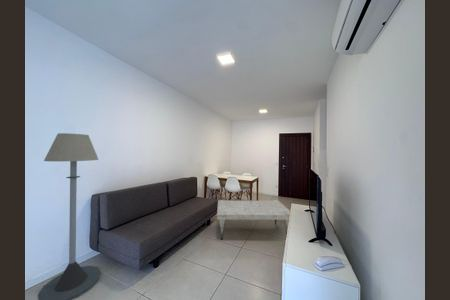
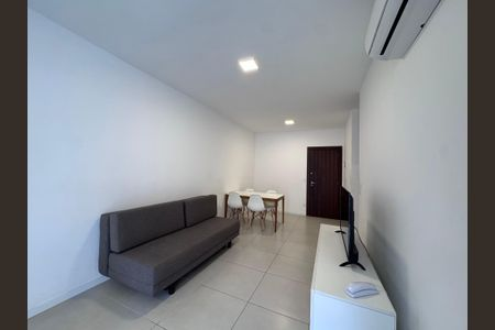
- floor lamp (73, 209)
- coffee table (251, 218)
